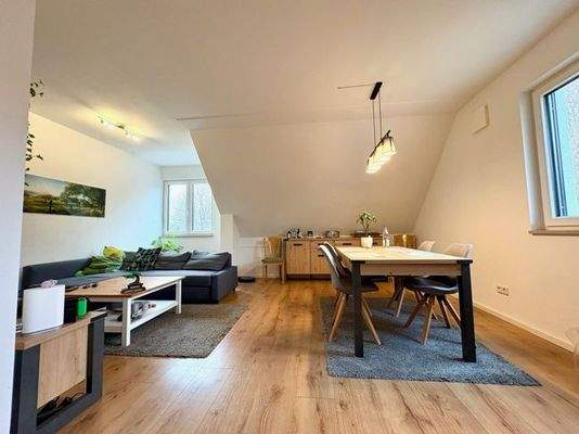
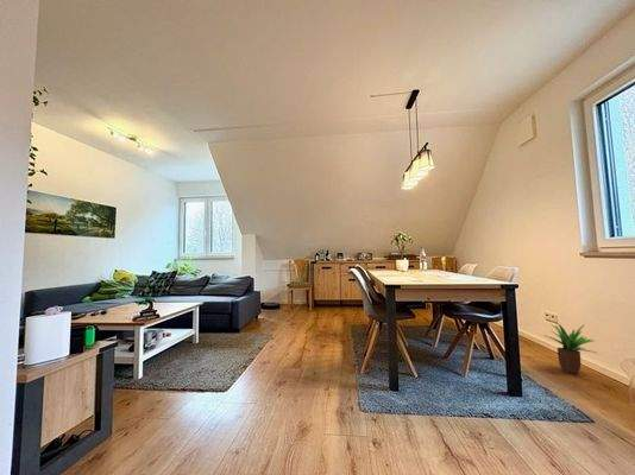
+ potted plant (573, 347)
